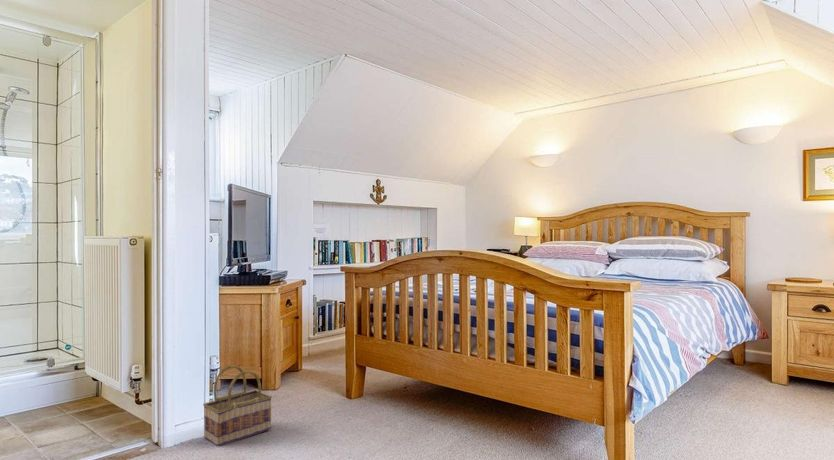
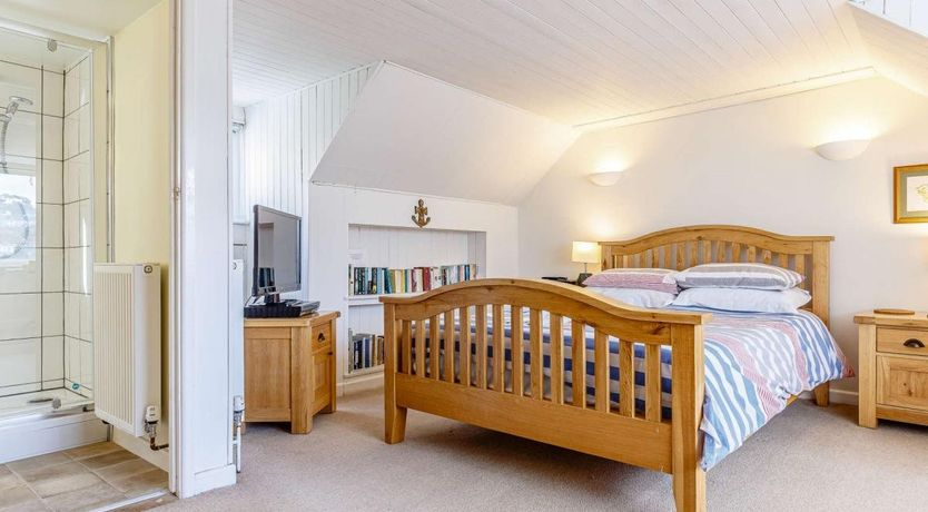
- basket (238, 400)
